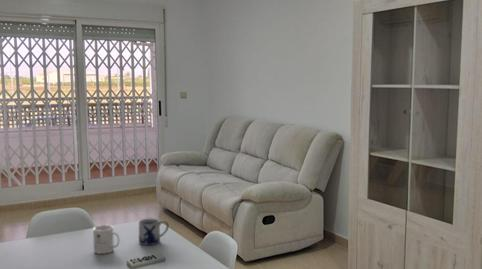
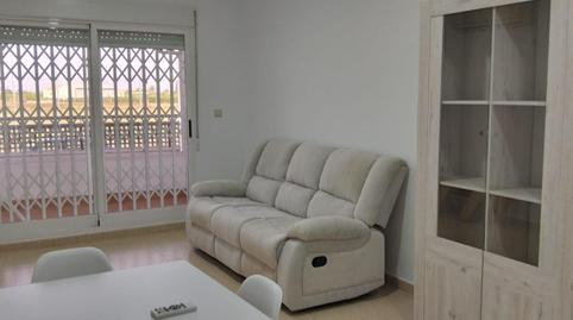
- mug (107, 239)
- mug (152, 231)
